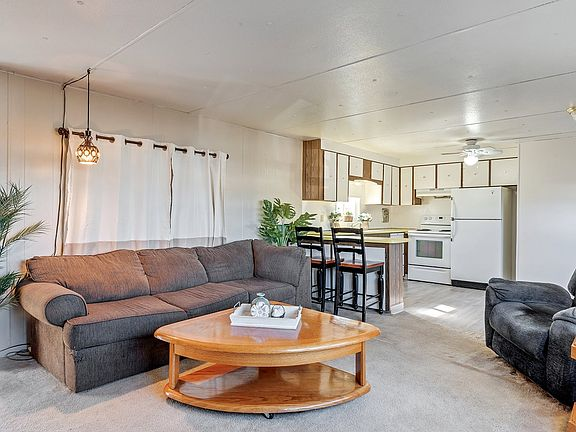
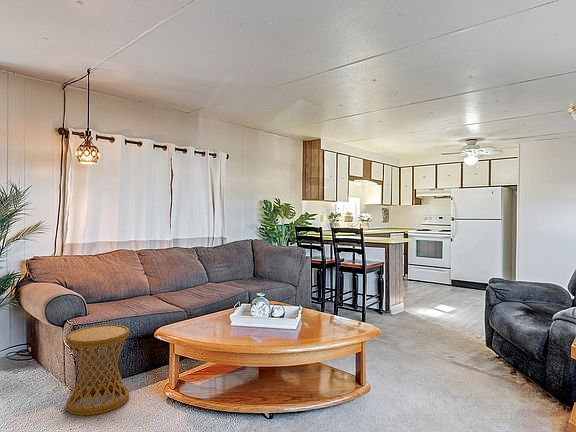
+ side table (98, 366)
